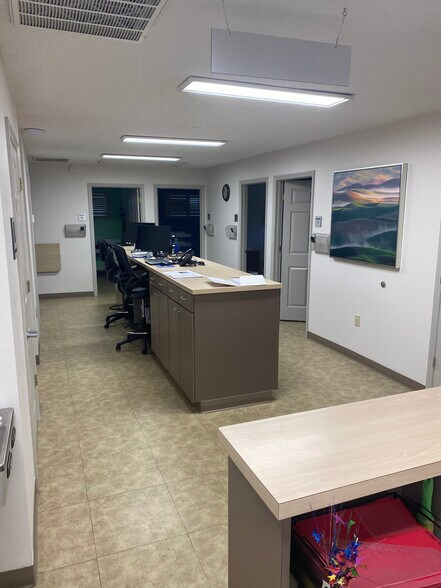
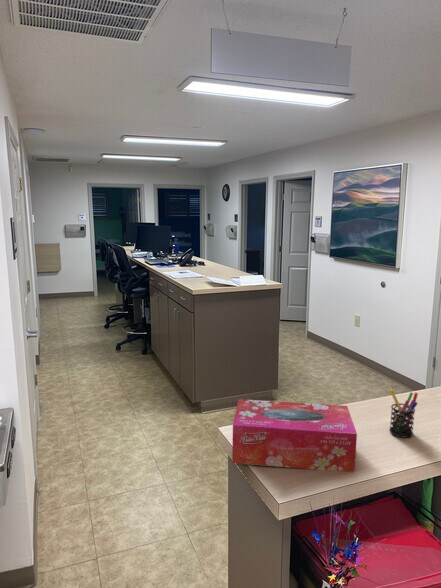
+ pen holder (405, 410)
+ tissue box (292, 433)
